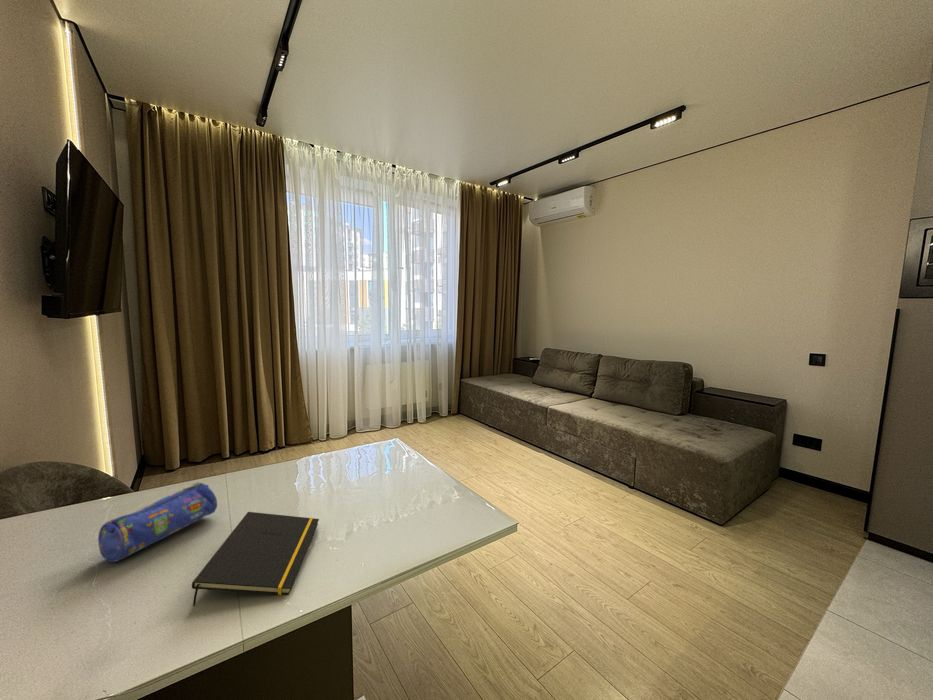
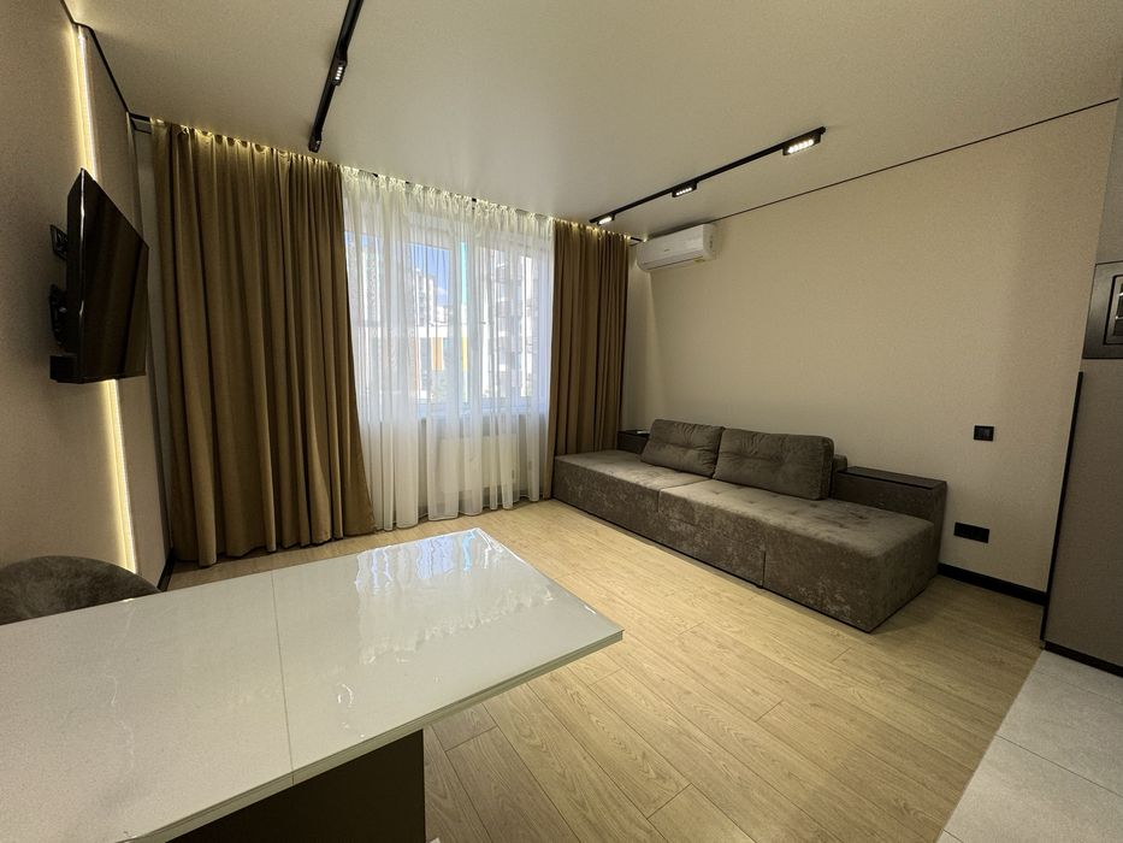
- pencil case (163, 516)
- notepad (265, 548)
